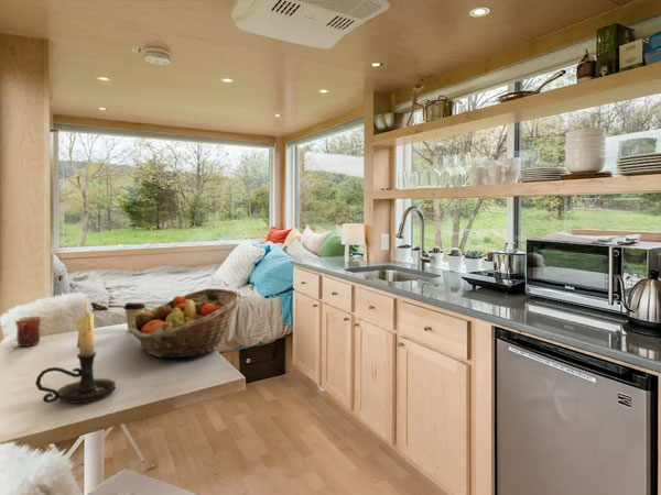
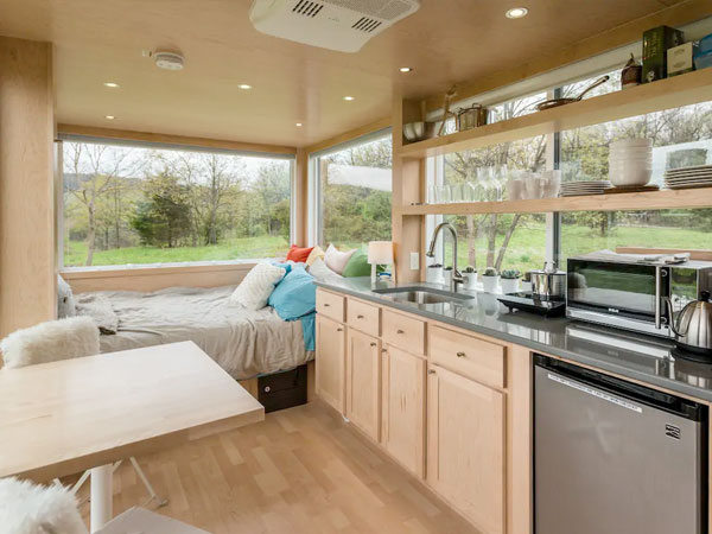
- coffee cup (134, 316)
- mug (26, 332)
- candle holder (78, 348)
- fruit basket (187, 319)
